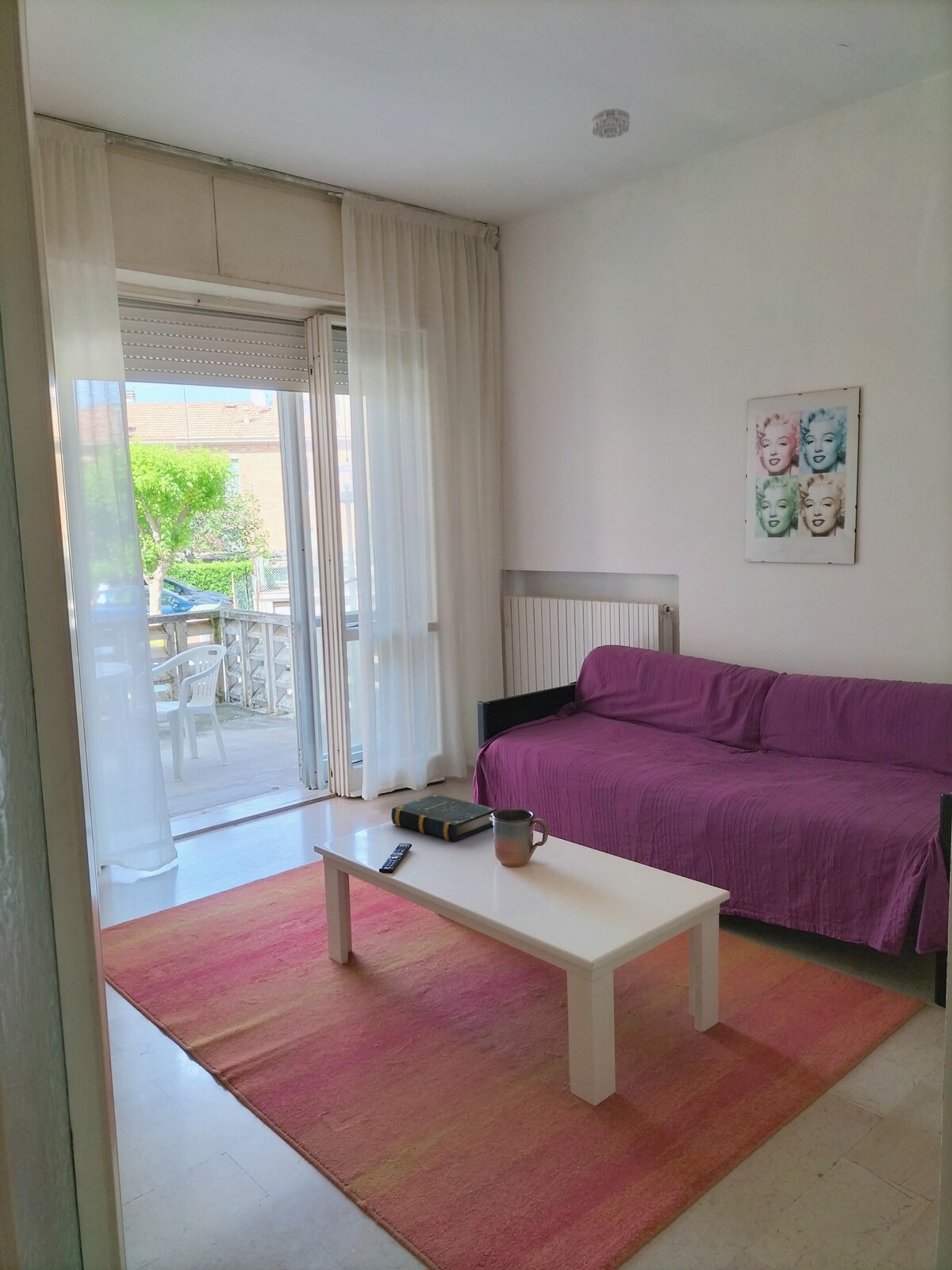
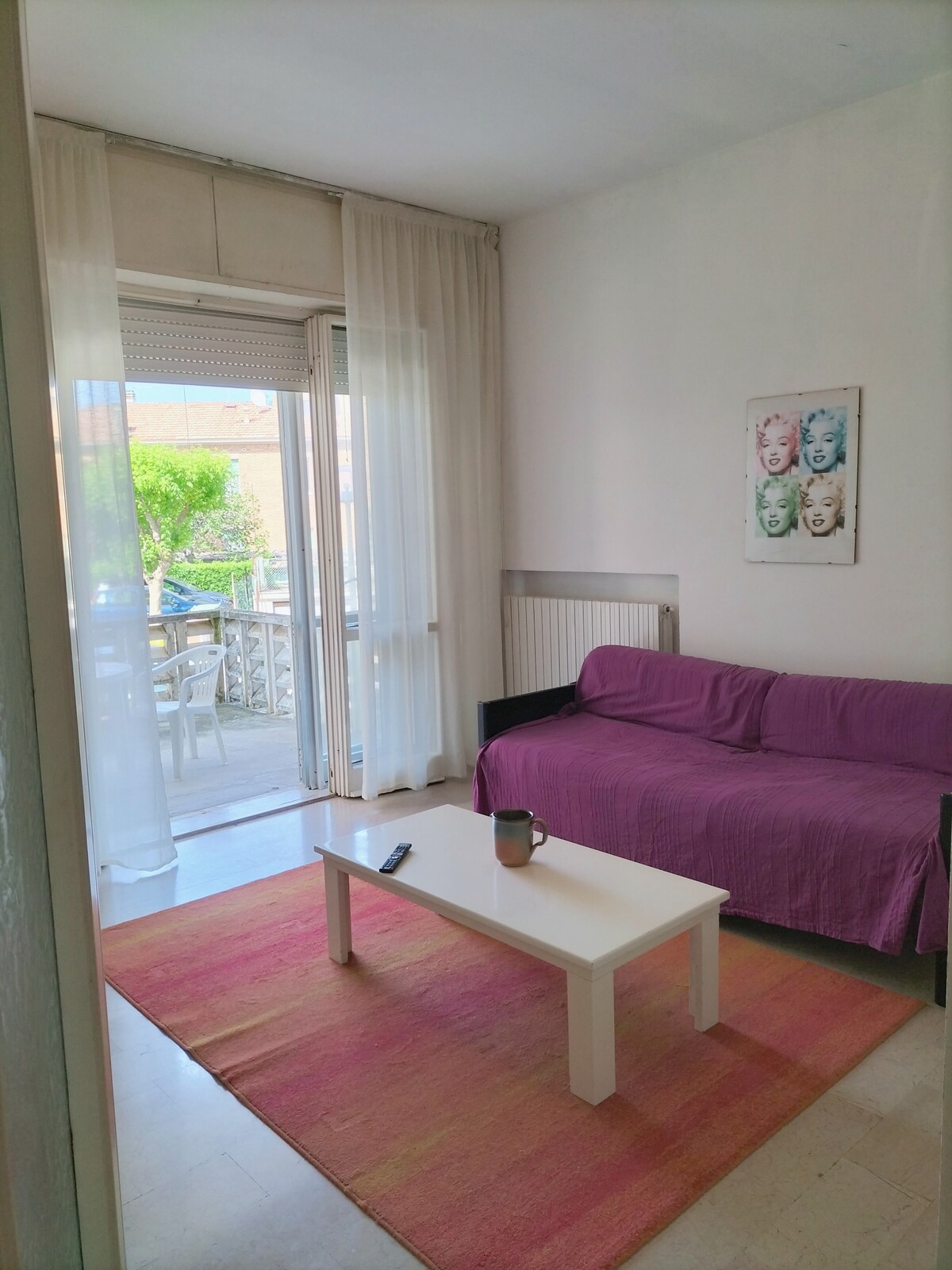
- book (443, 816)
- smoke detector (610, 122)
